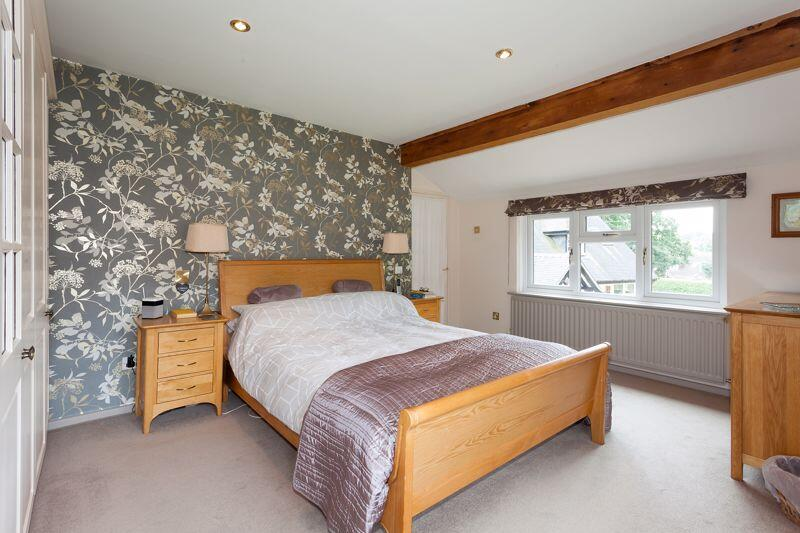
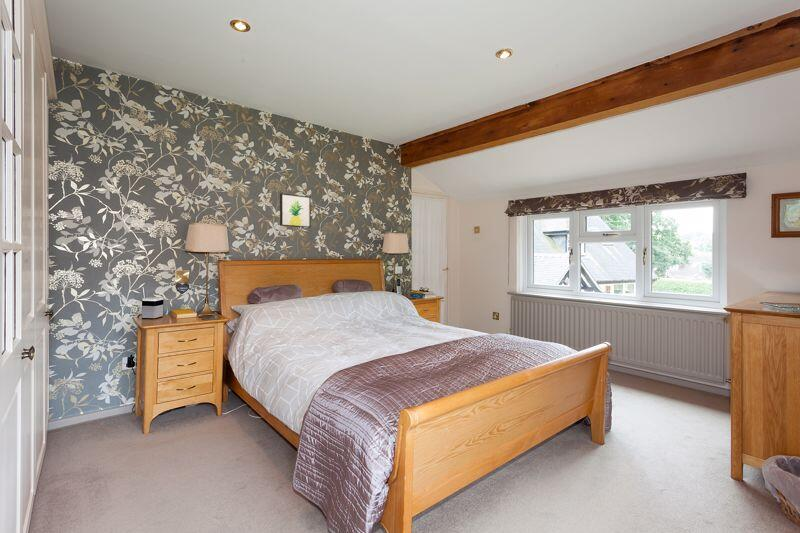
+ wall art (295, 211)
